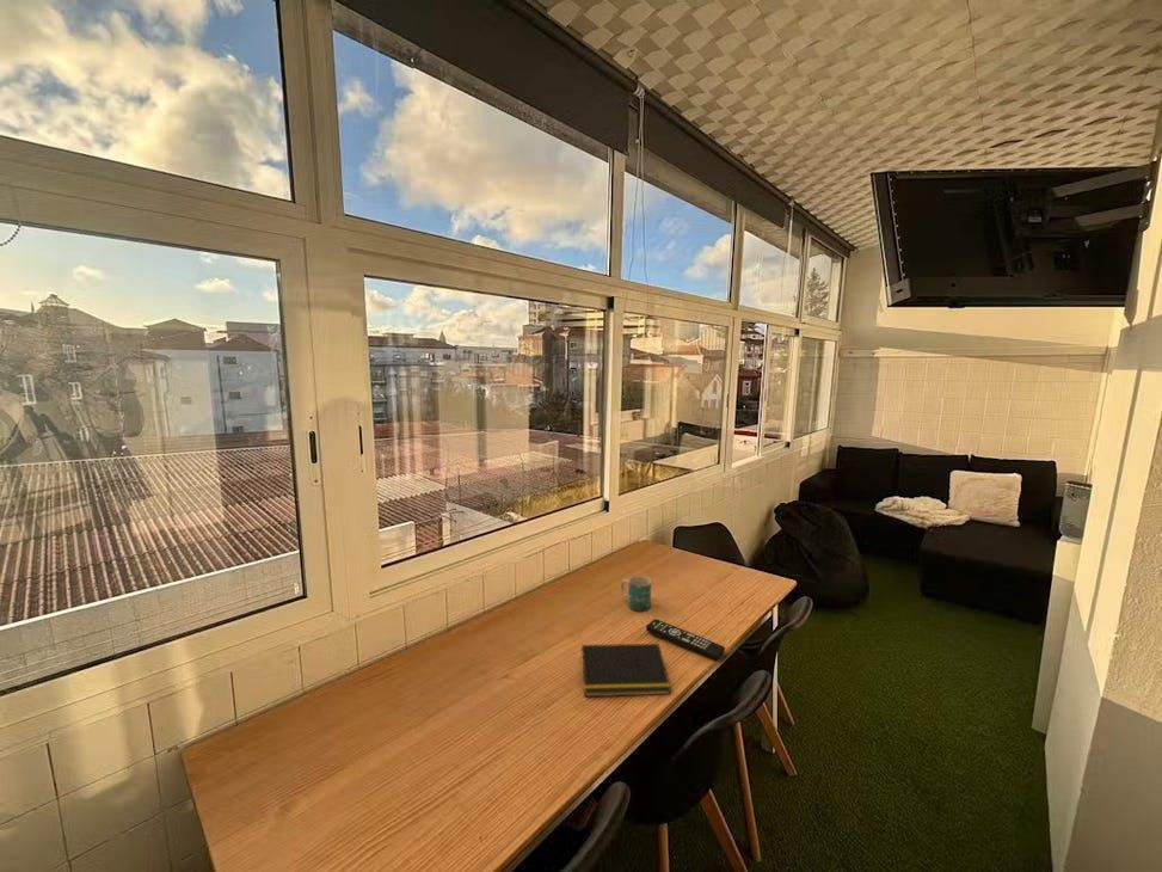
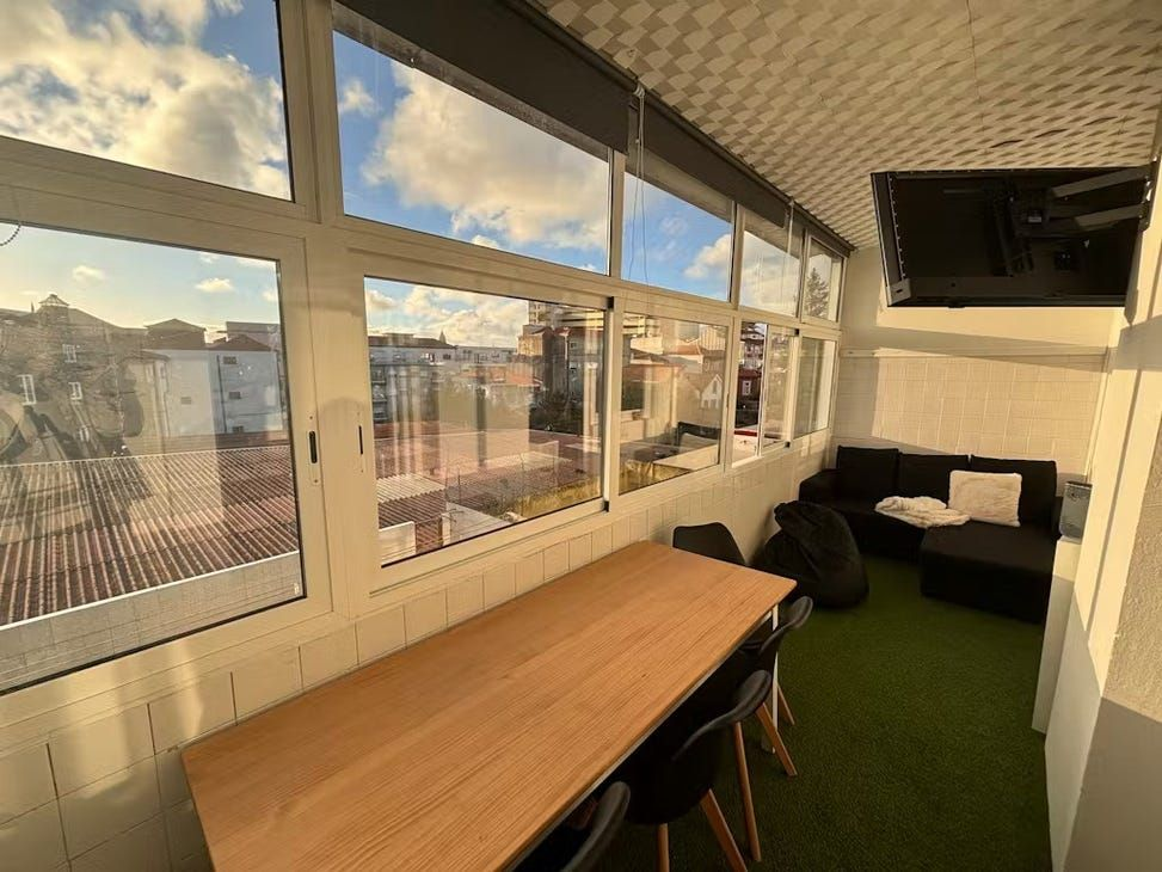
- mug (634, 591)
- remote control (683, 638)
- notepad (623, 668)
